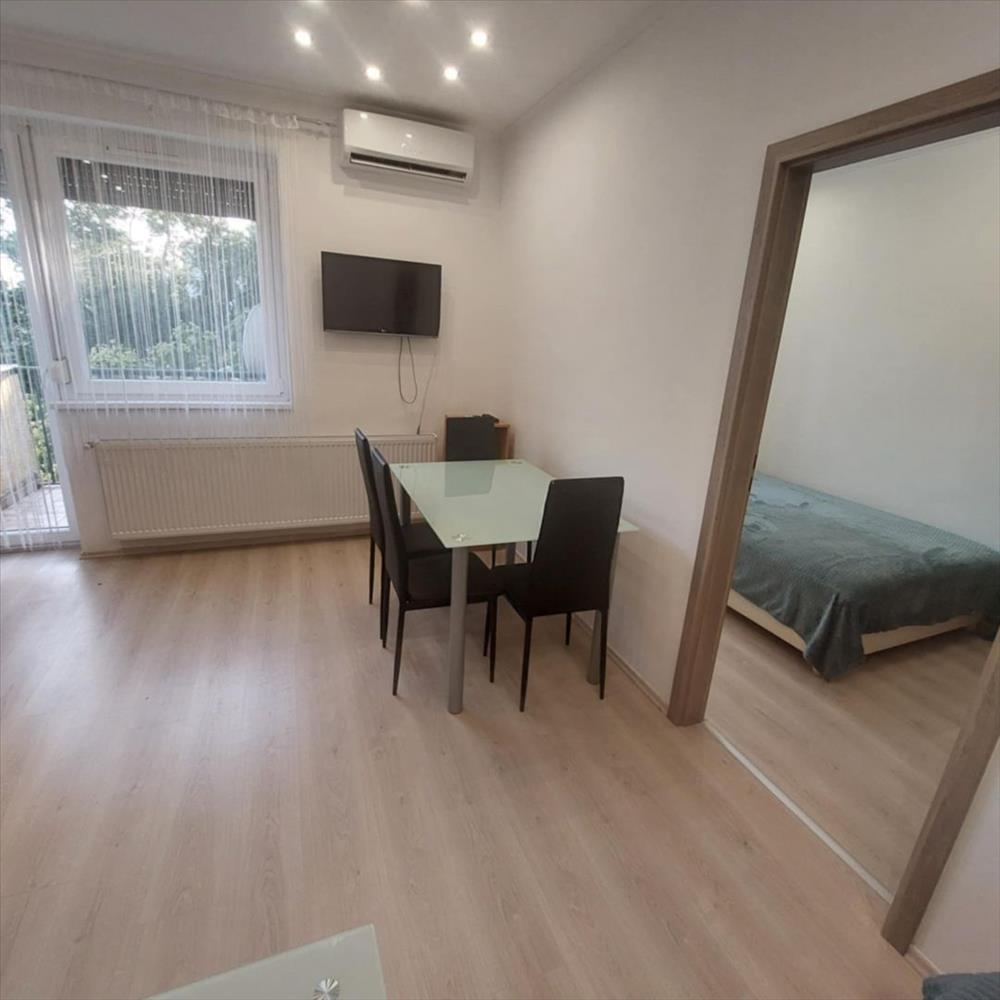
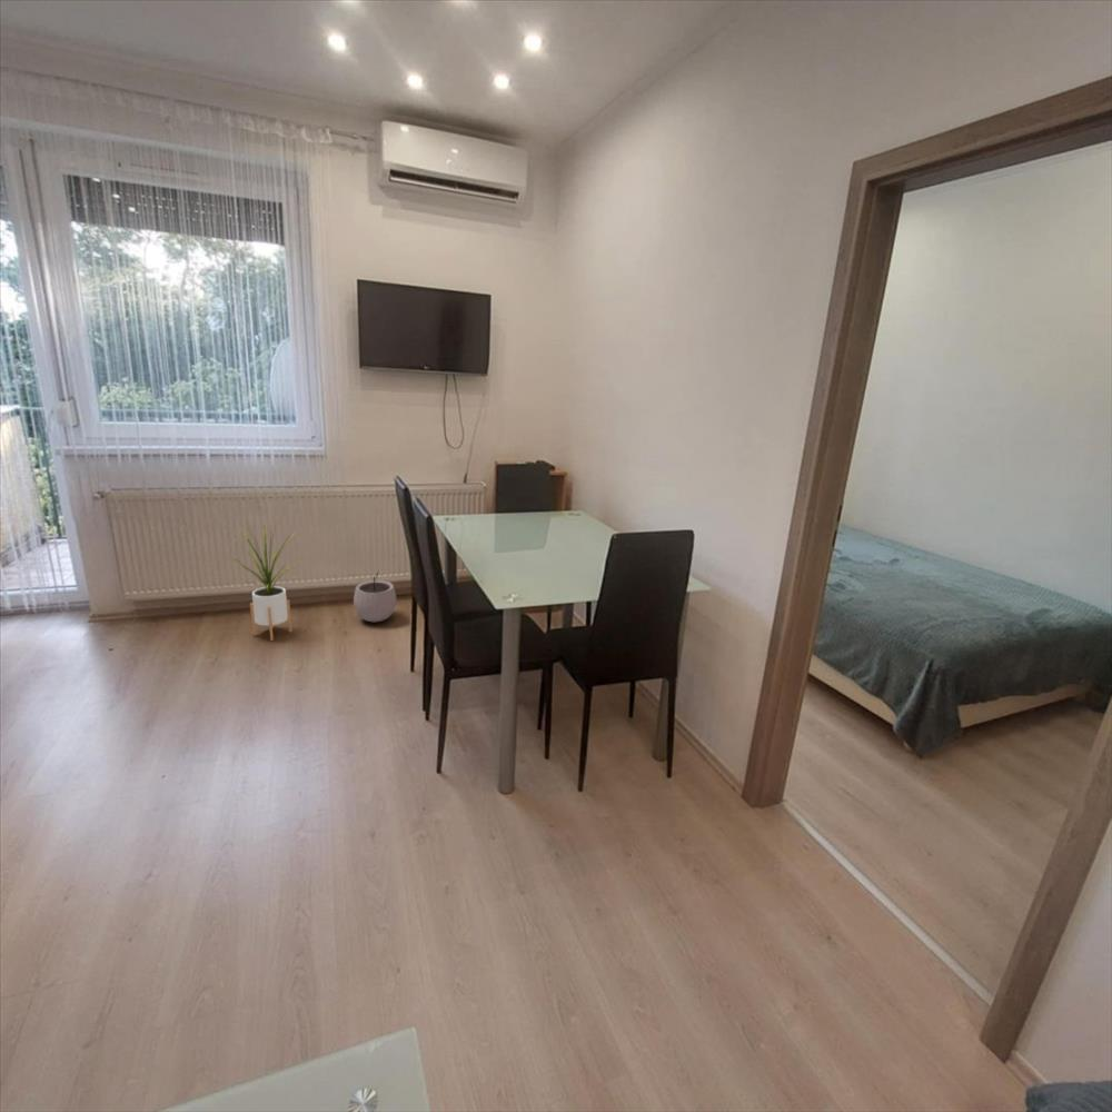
+ house plant (268, 577)
+ plant pot (375, 595)
